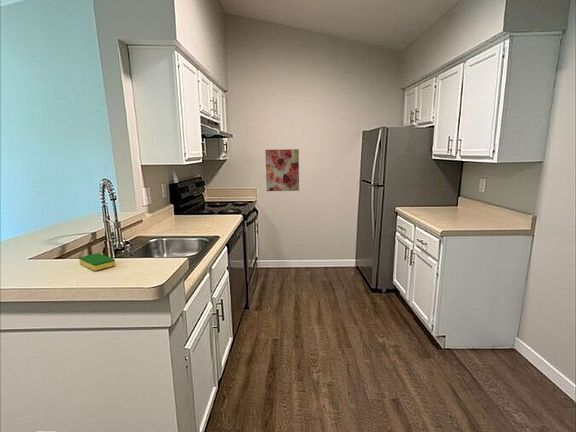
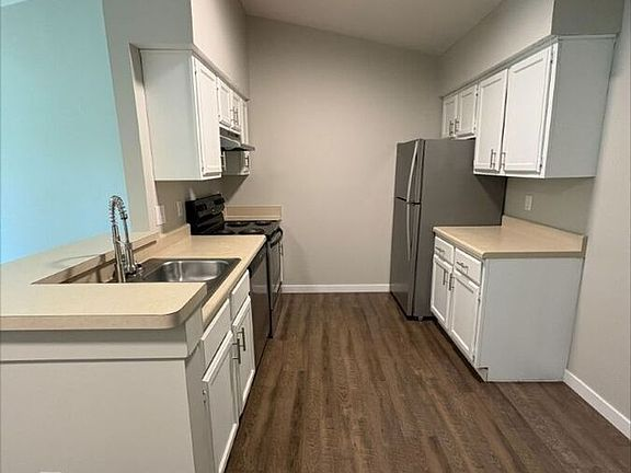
- wall art (282, 170)
- dish sponge (96, 261)
